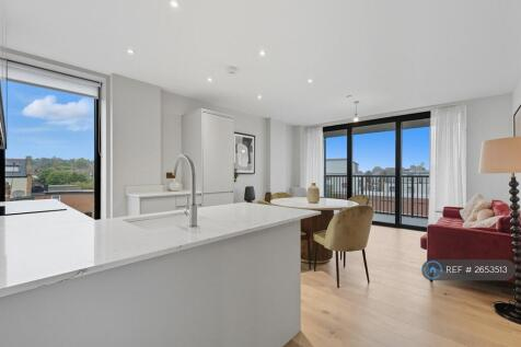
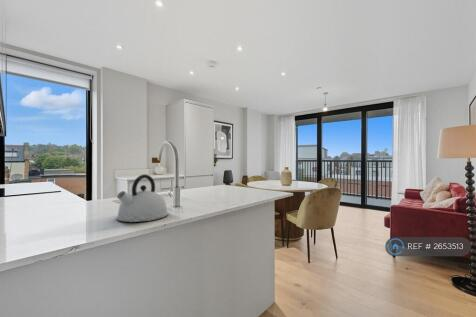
+ kettle (141, 195)
